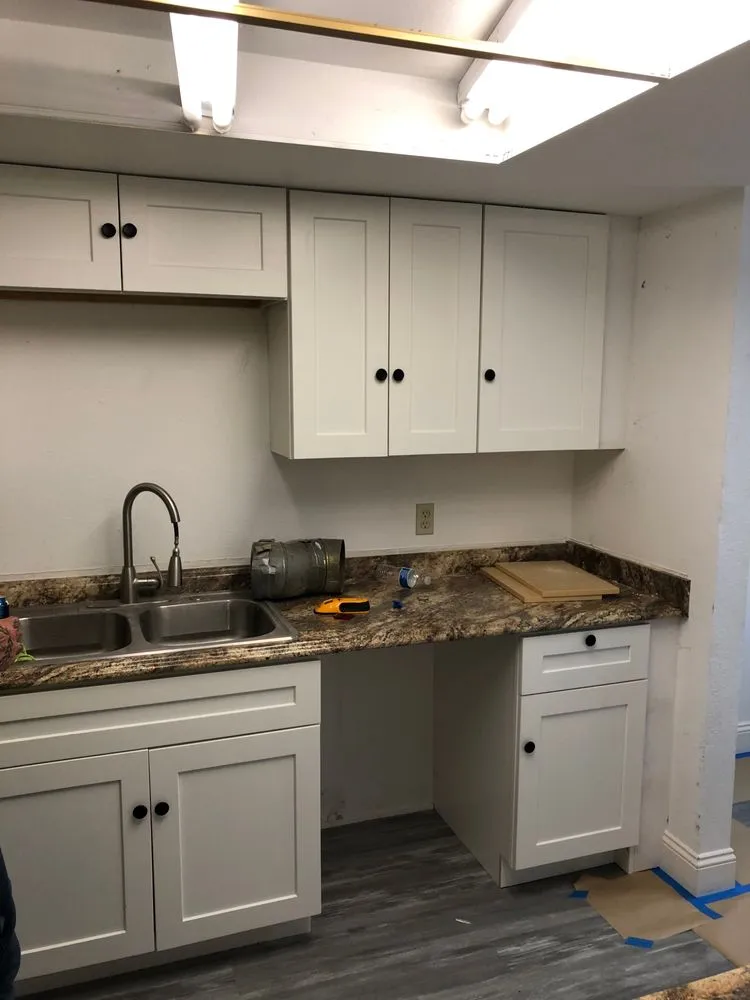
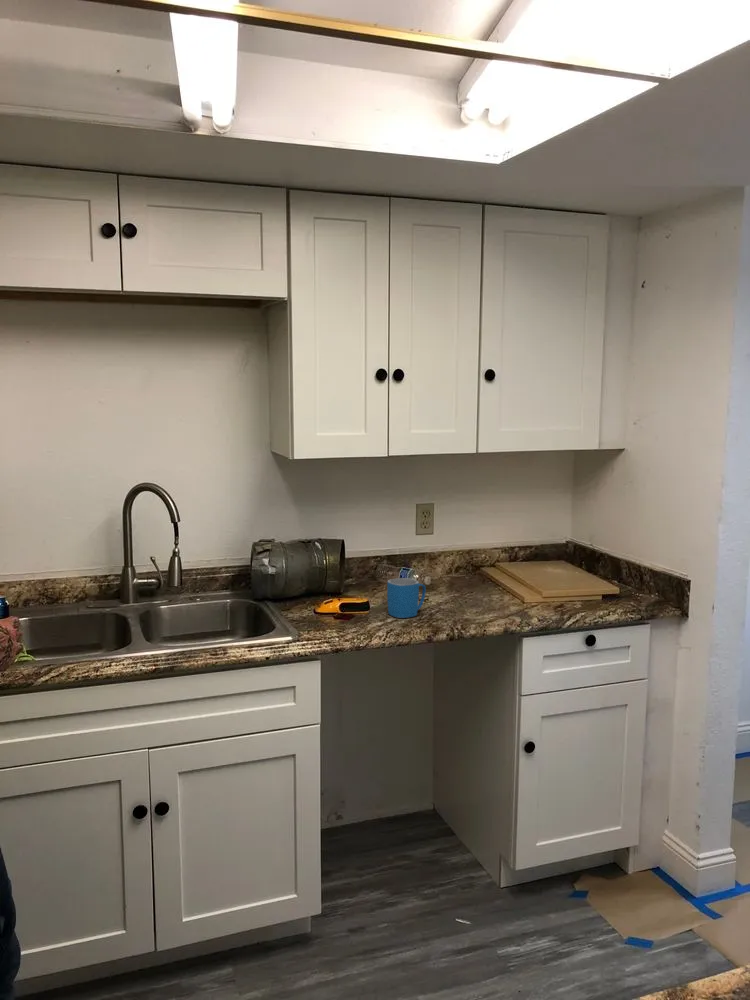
+ mug (407, 597)
